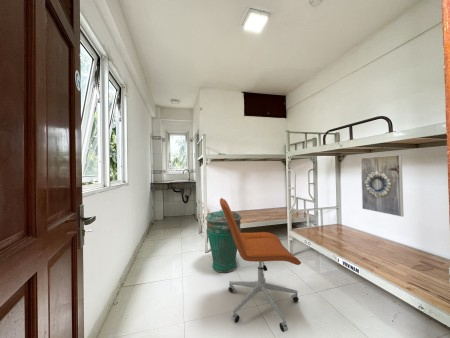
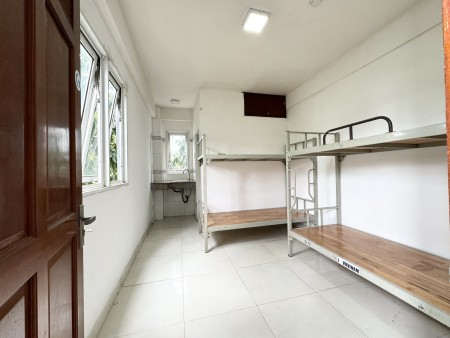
- trash can (223, 237)
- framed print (380, 184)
- office chair (259, 250)
